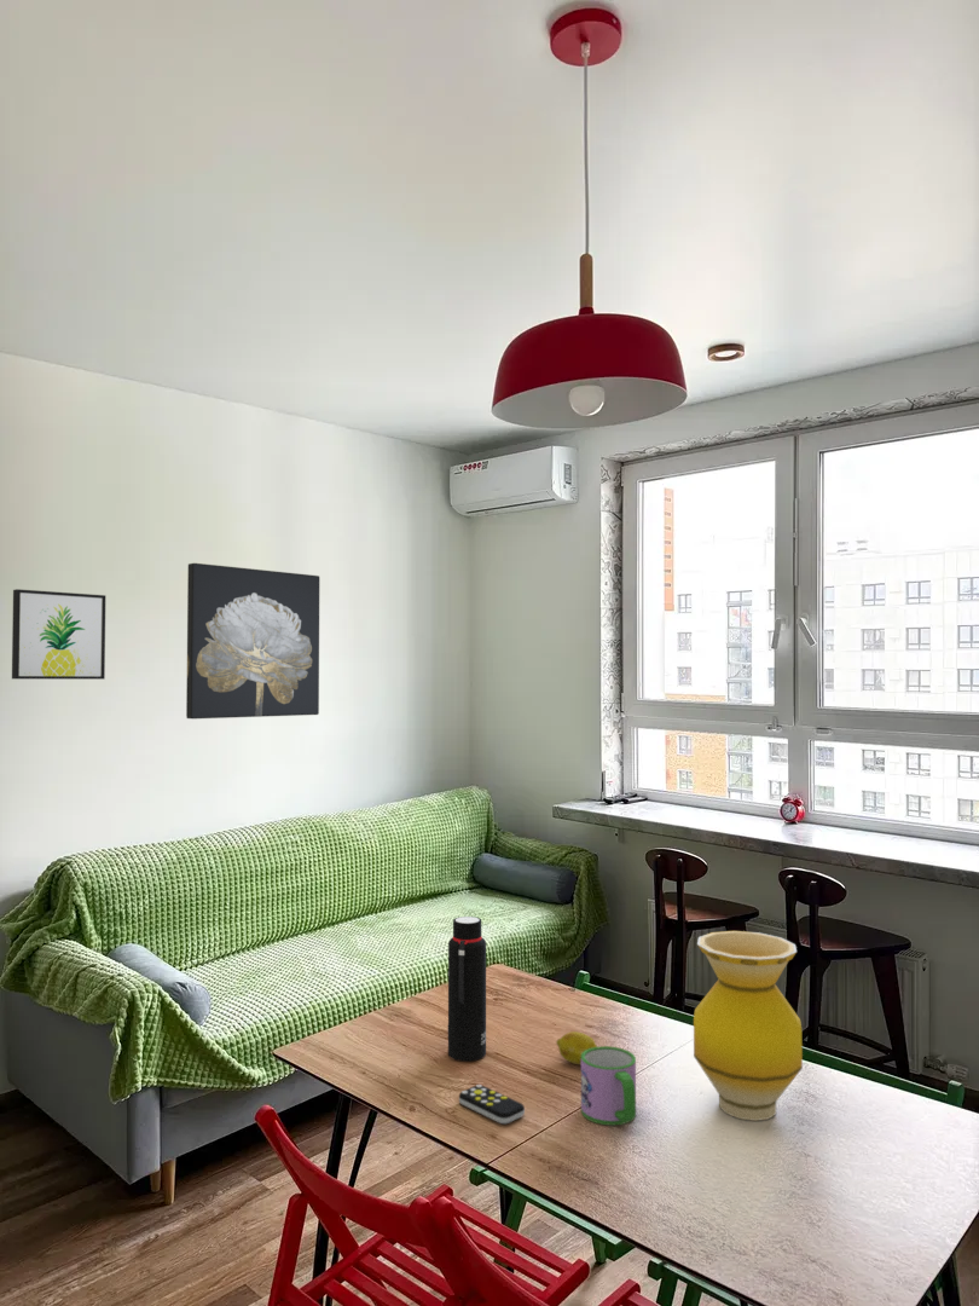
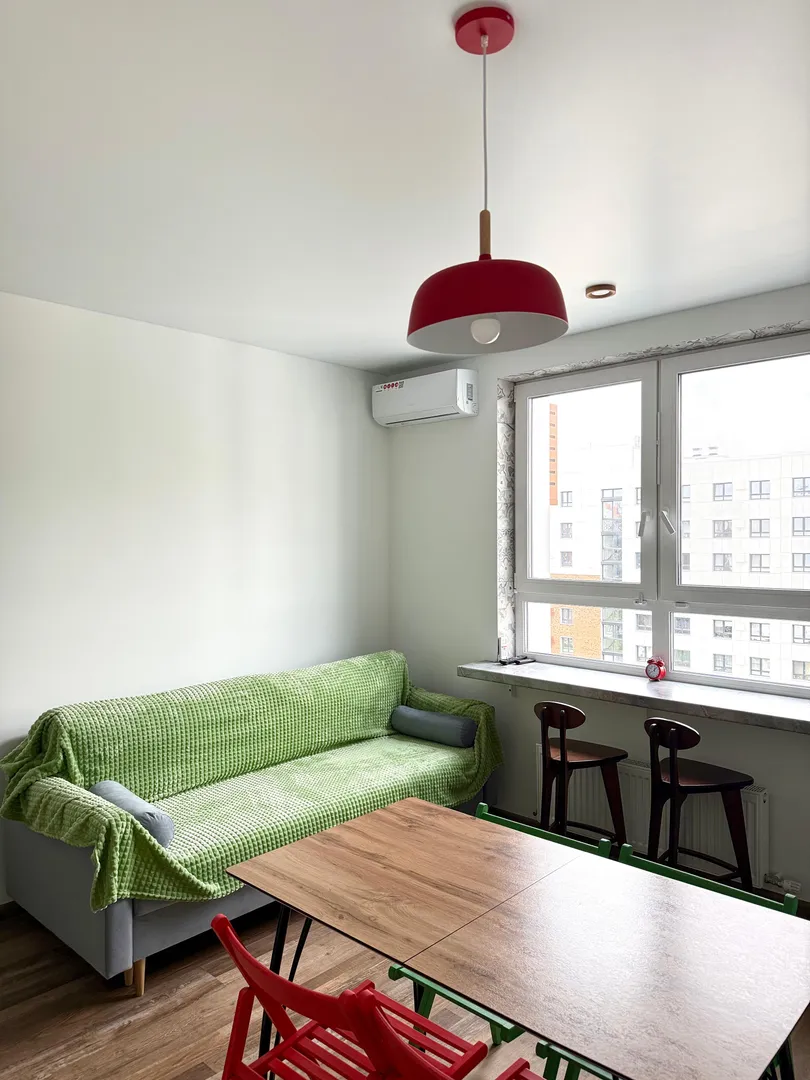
- wall art (59, 635)
- vase (746, 1025)
- wall art (256, 642)
- mug (613, 1088)
- water bottle (465, 988)
- remote control (491, 1103)
- fruit (575, 1047)
